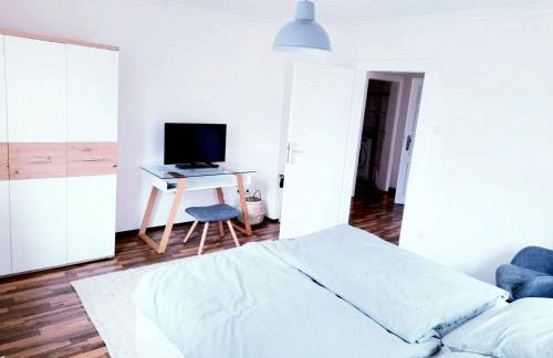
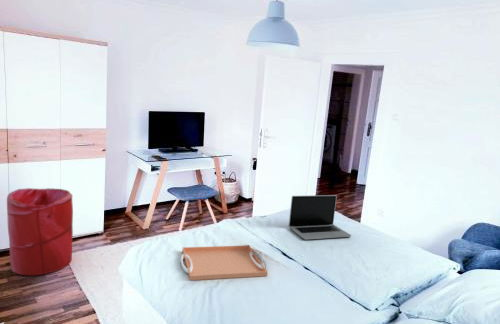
+ laundry hamper (41, 228)
+ laptop (321, 216)
+ serving tray (222, 260)
